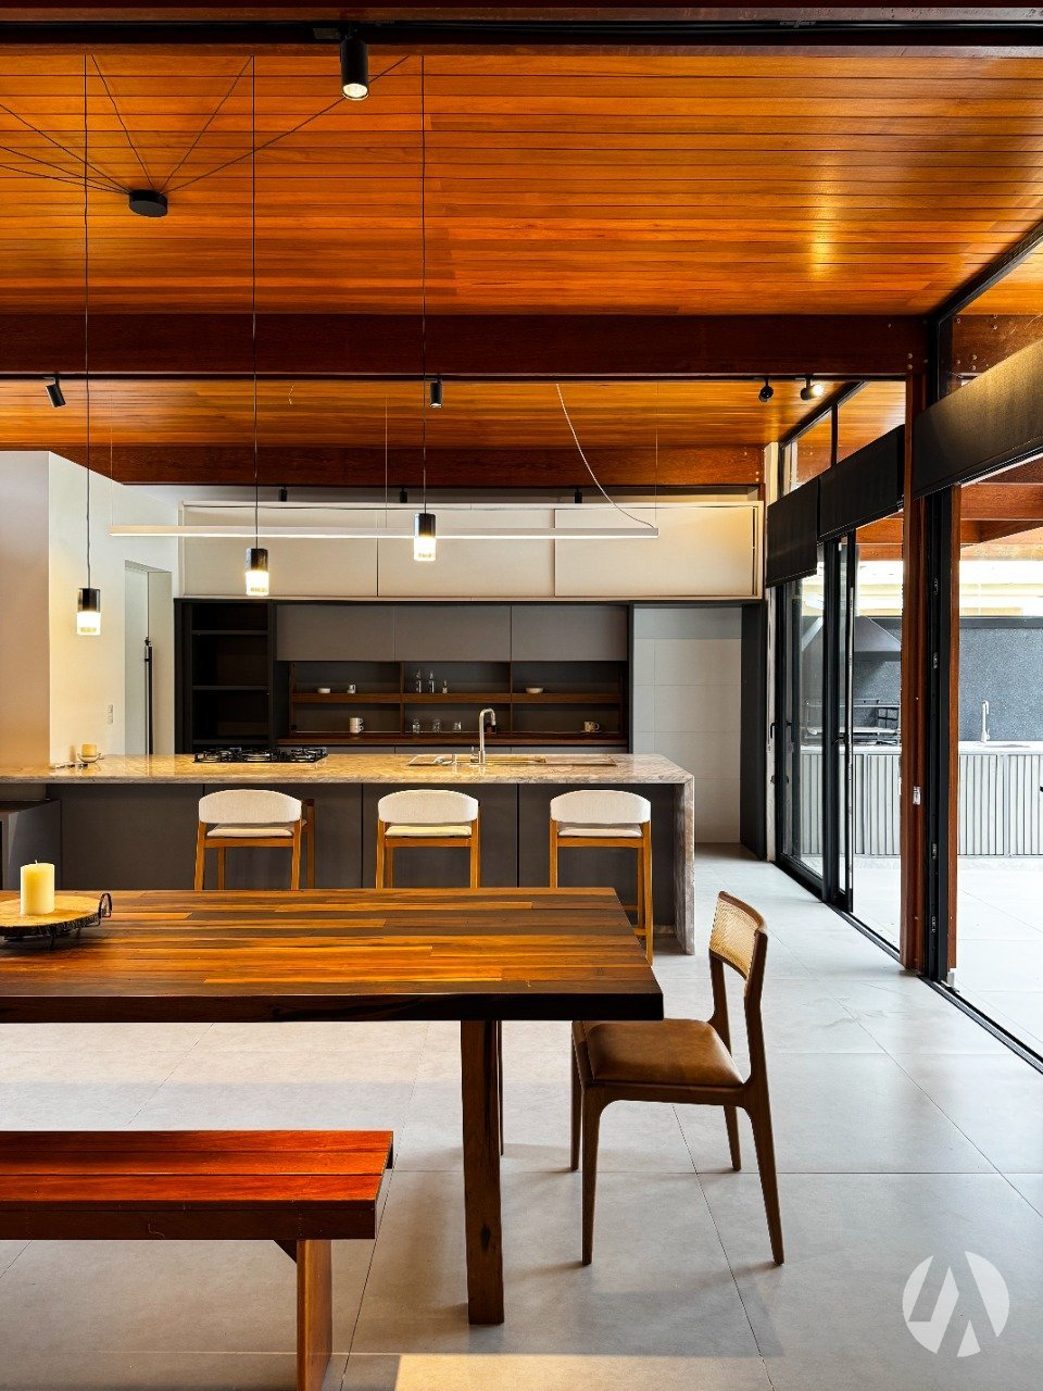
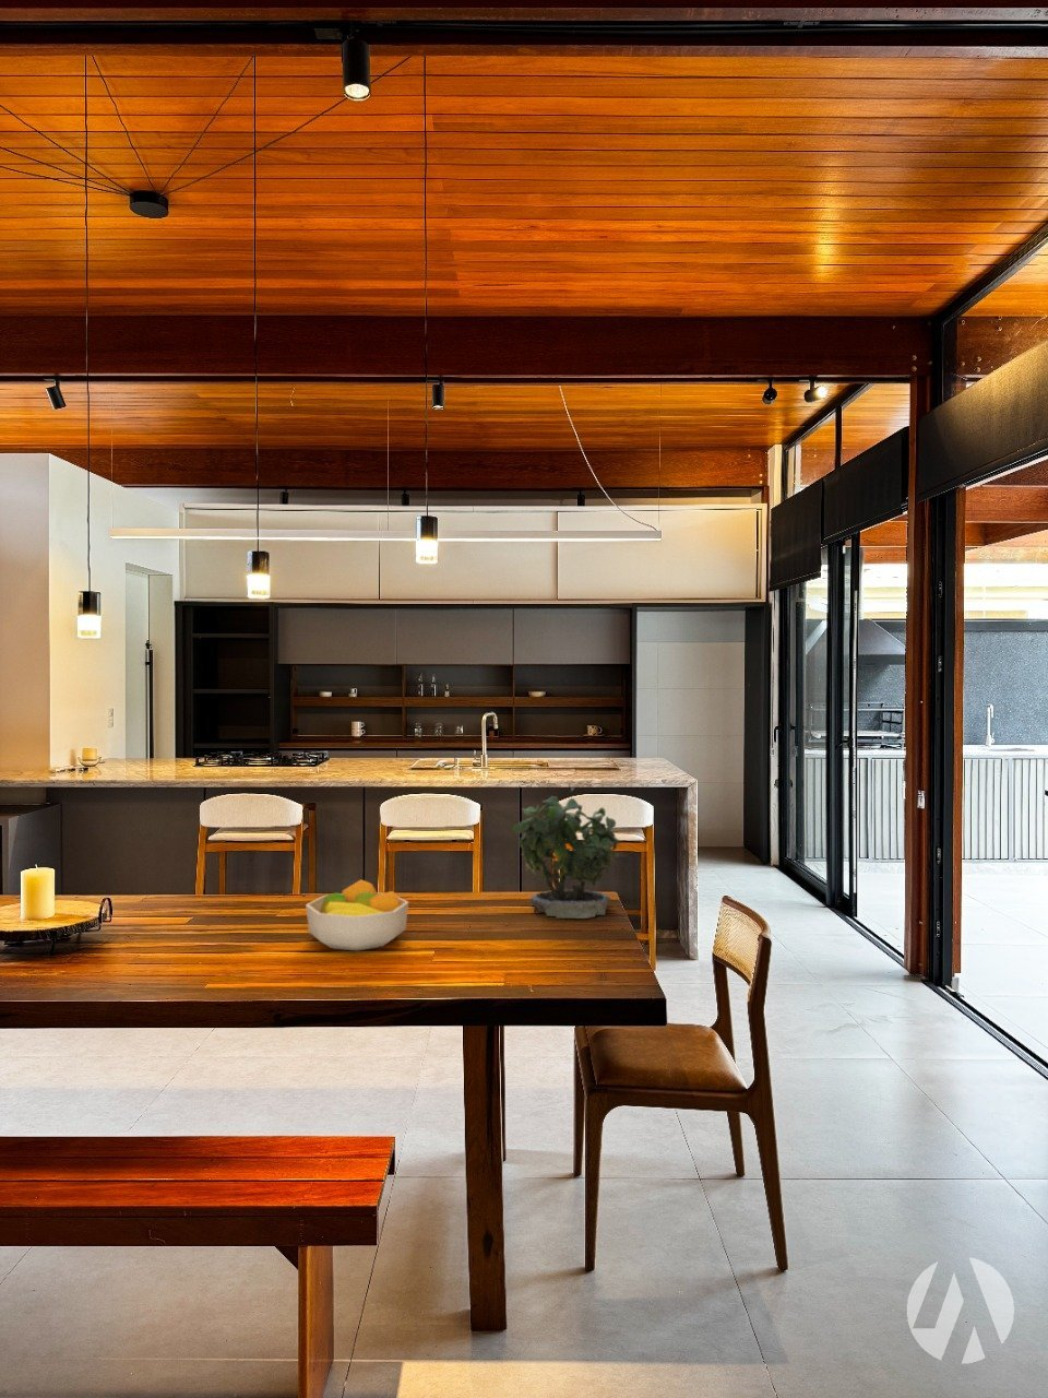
+ potted plant (567, 849)
+ fruit bowl (357, 913)
